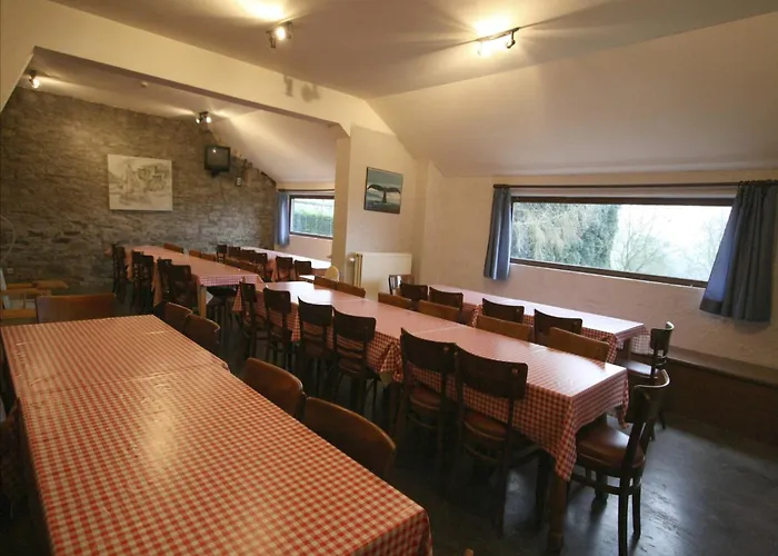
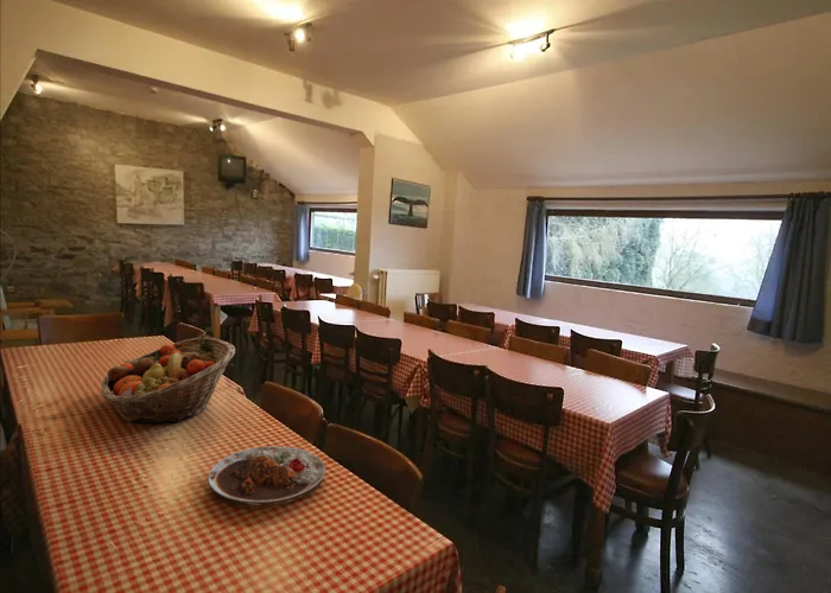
+ plate (268, 471)
+ fruit basket (170, 375)
